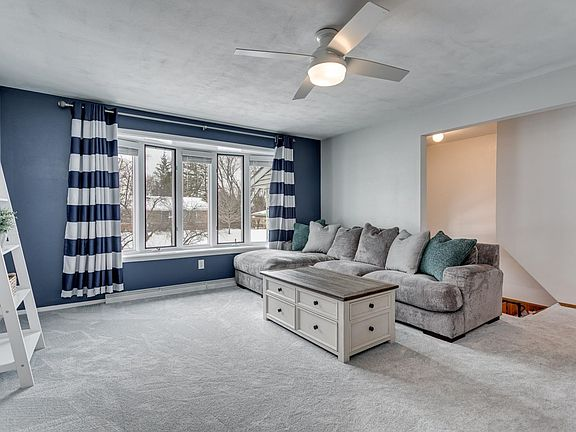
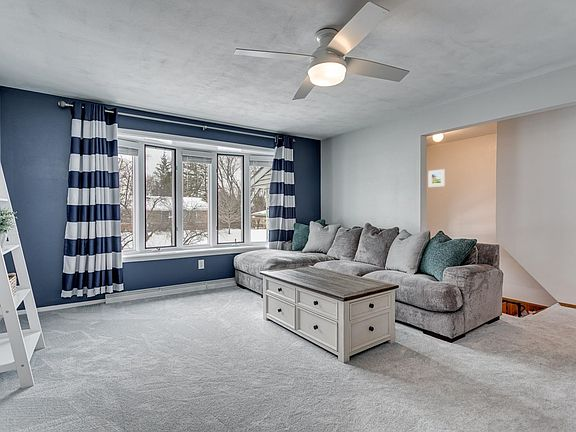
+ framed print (436, 178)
